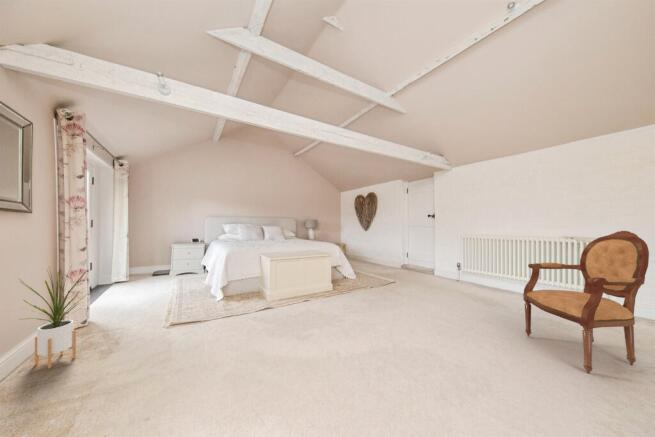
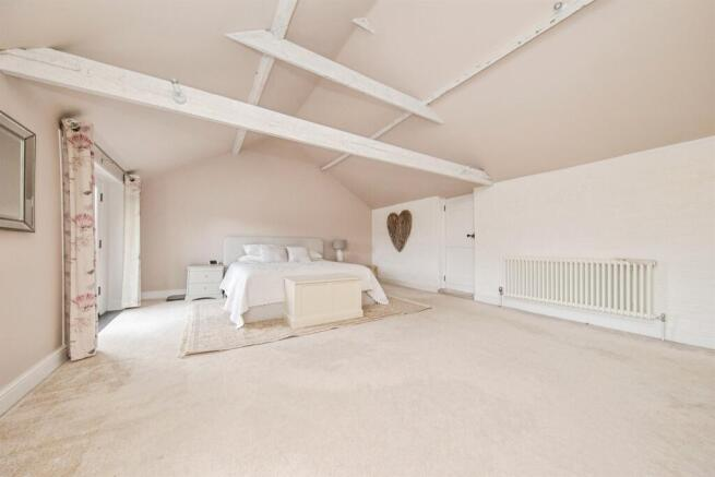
- house plant (54, 313)
- armchair (585, 291)
